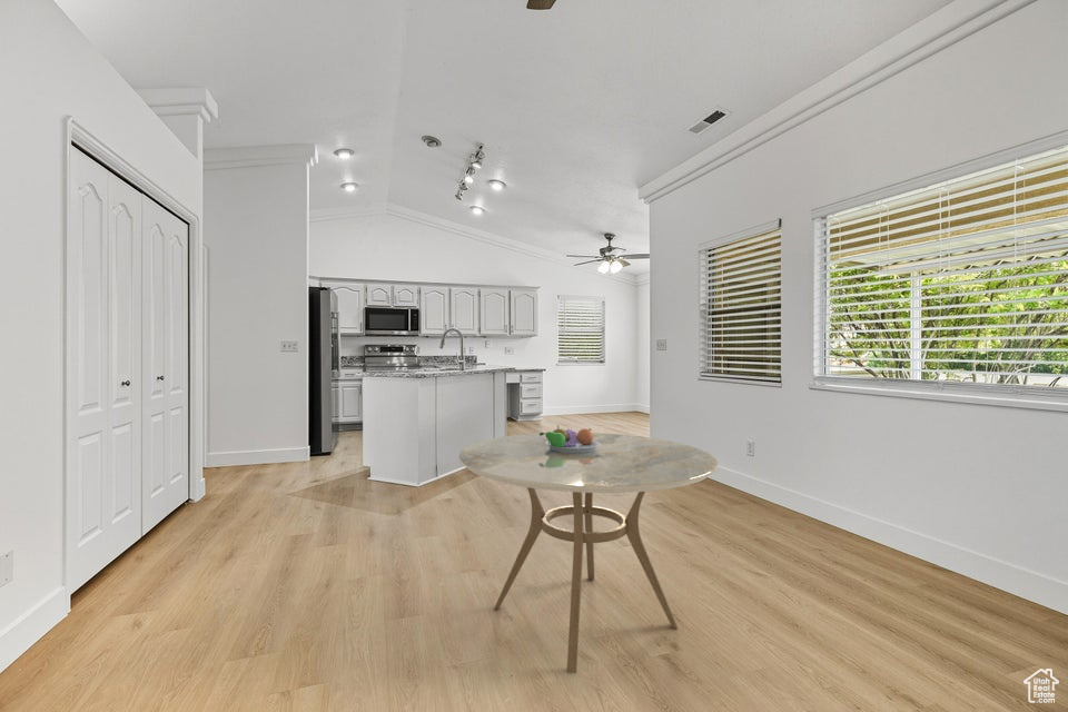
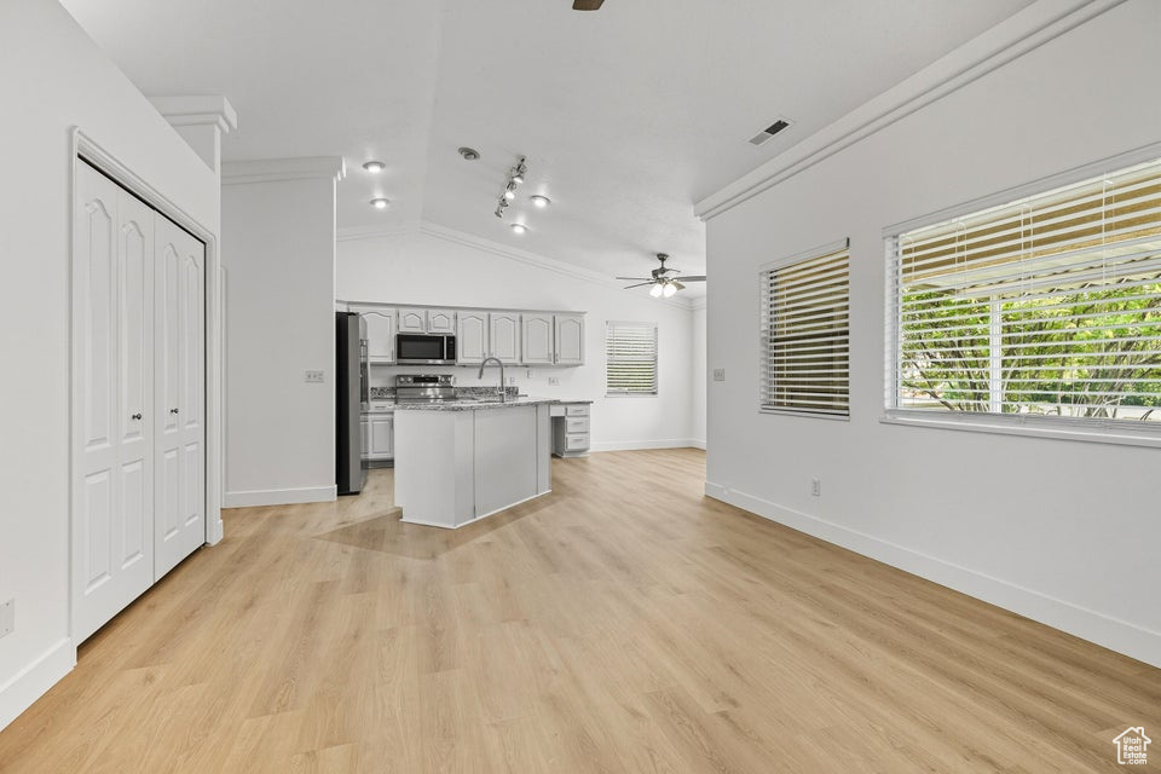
- dining table (584, 534)
- fruit bowl (570, 437)
